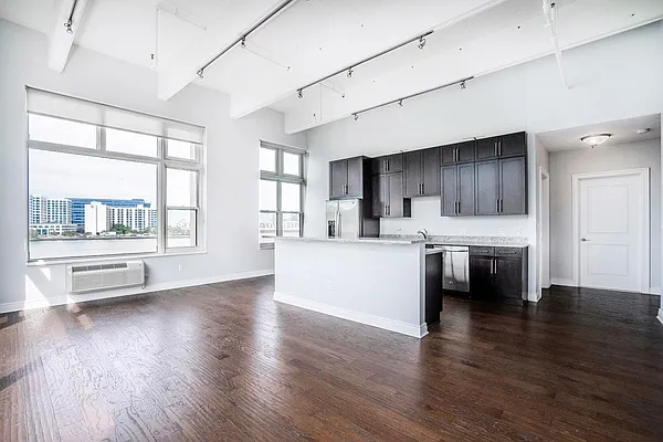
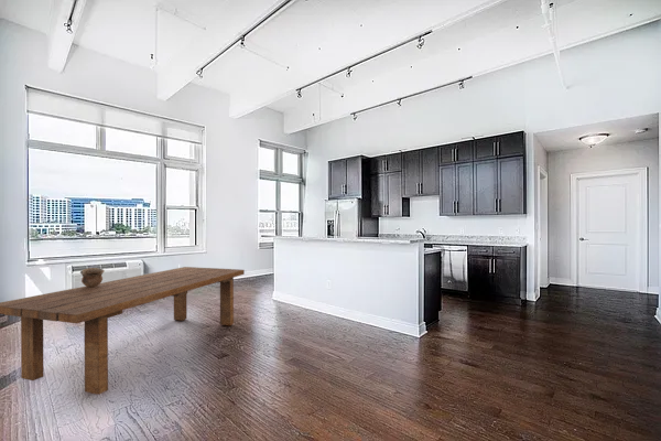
+ ceramic pot (93, 277)
+ dining table (147, 302)
